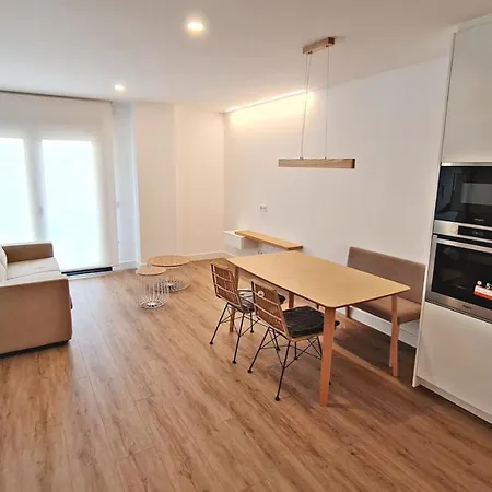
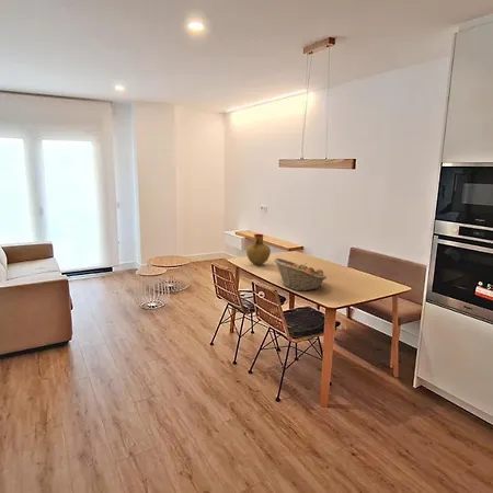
+ fruit basket (298, 272)
+ vase (257, 249)
